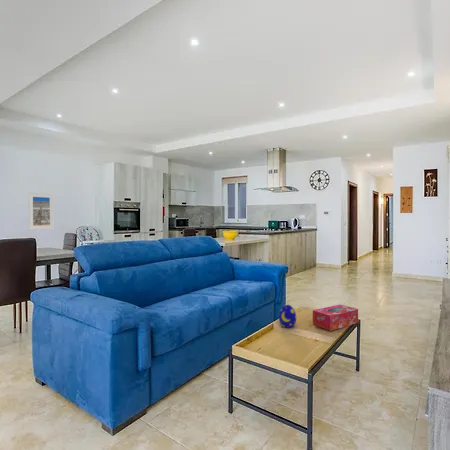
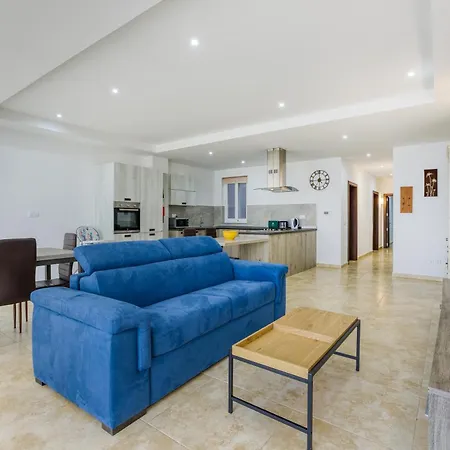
- tissue box (335, 316)
- decorative egg (287, 315)
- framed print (41, 211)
